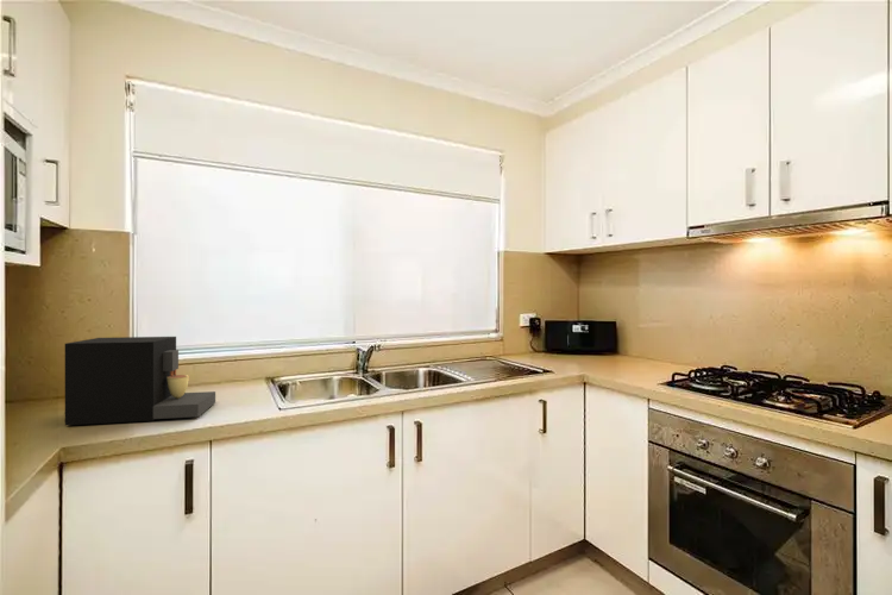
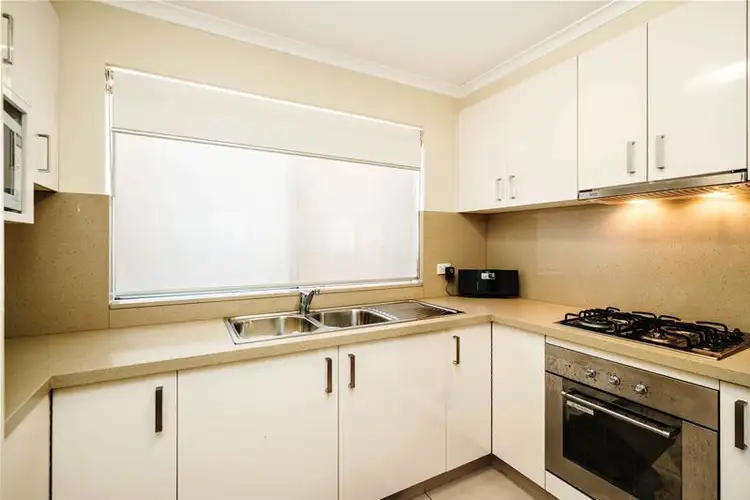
- coffee maker (146, 376)
